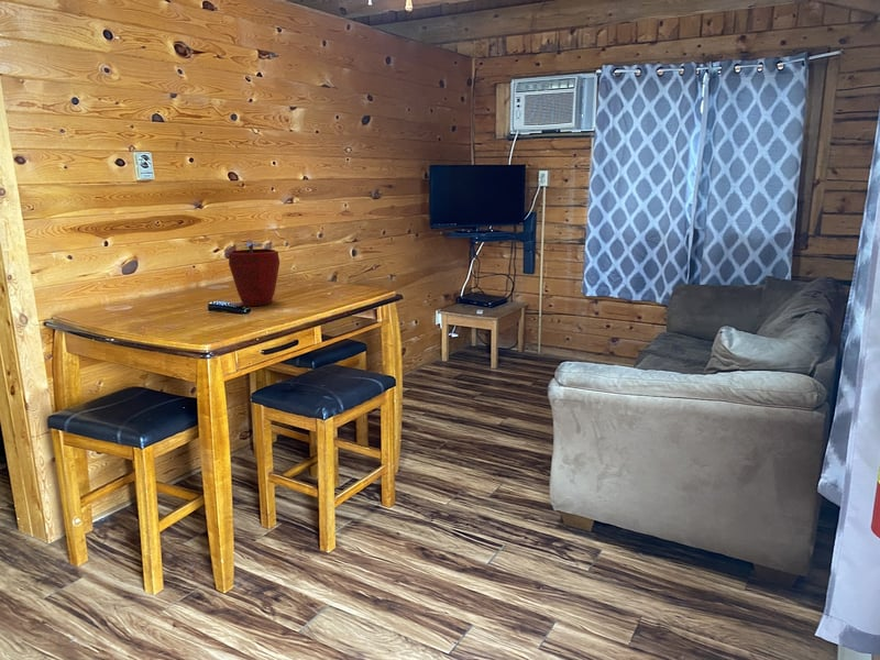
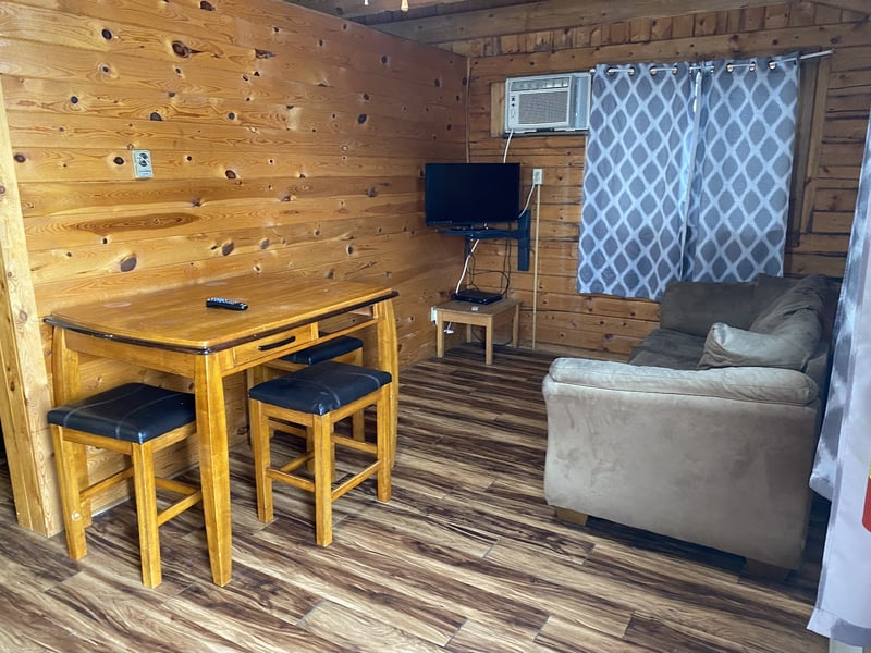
- potted flower (254, 272)
